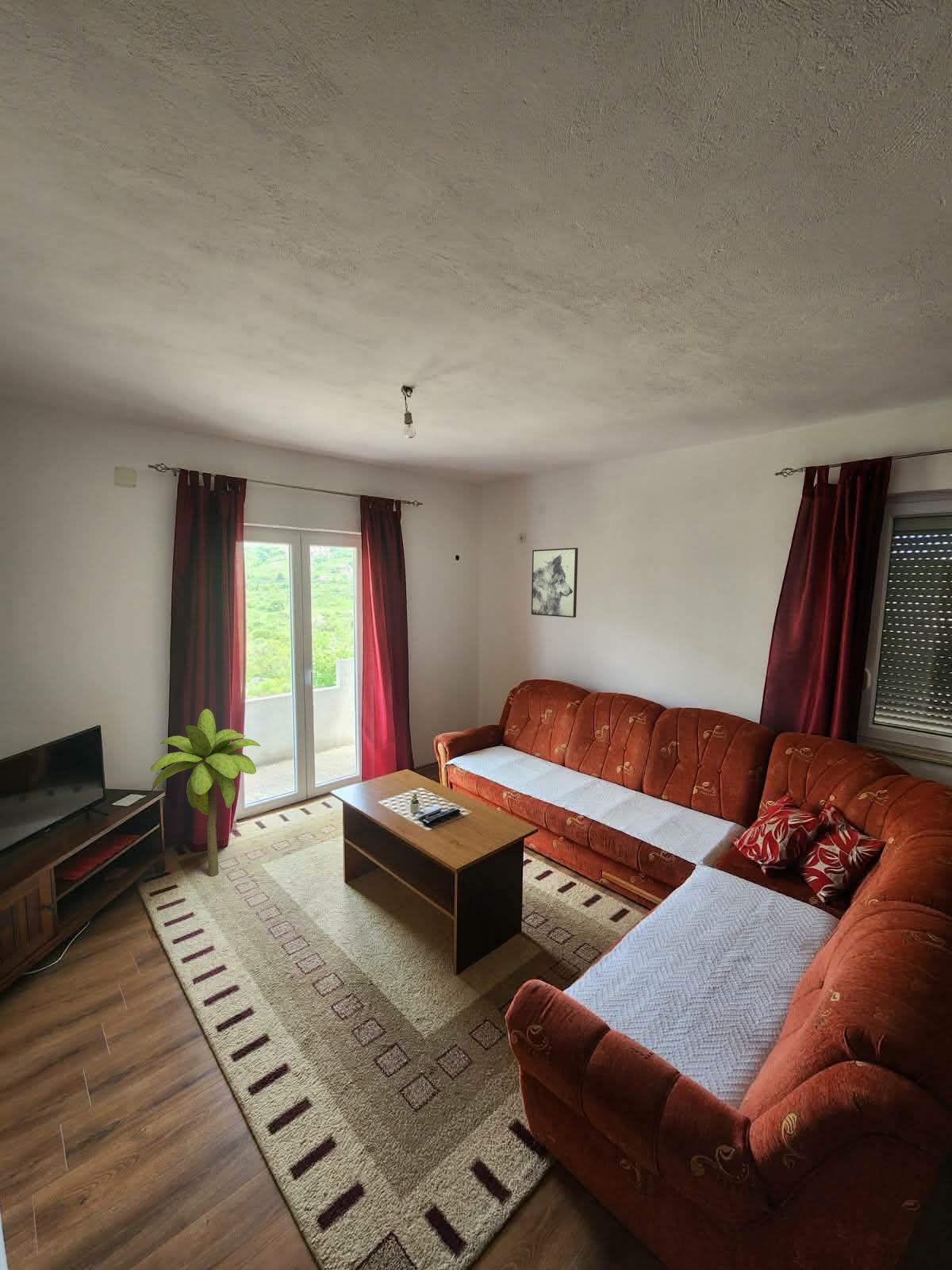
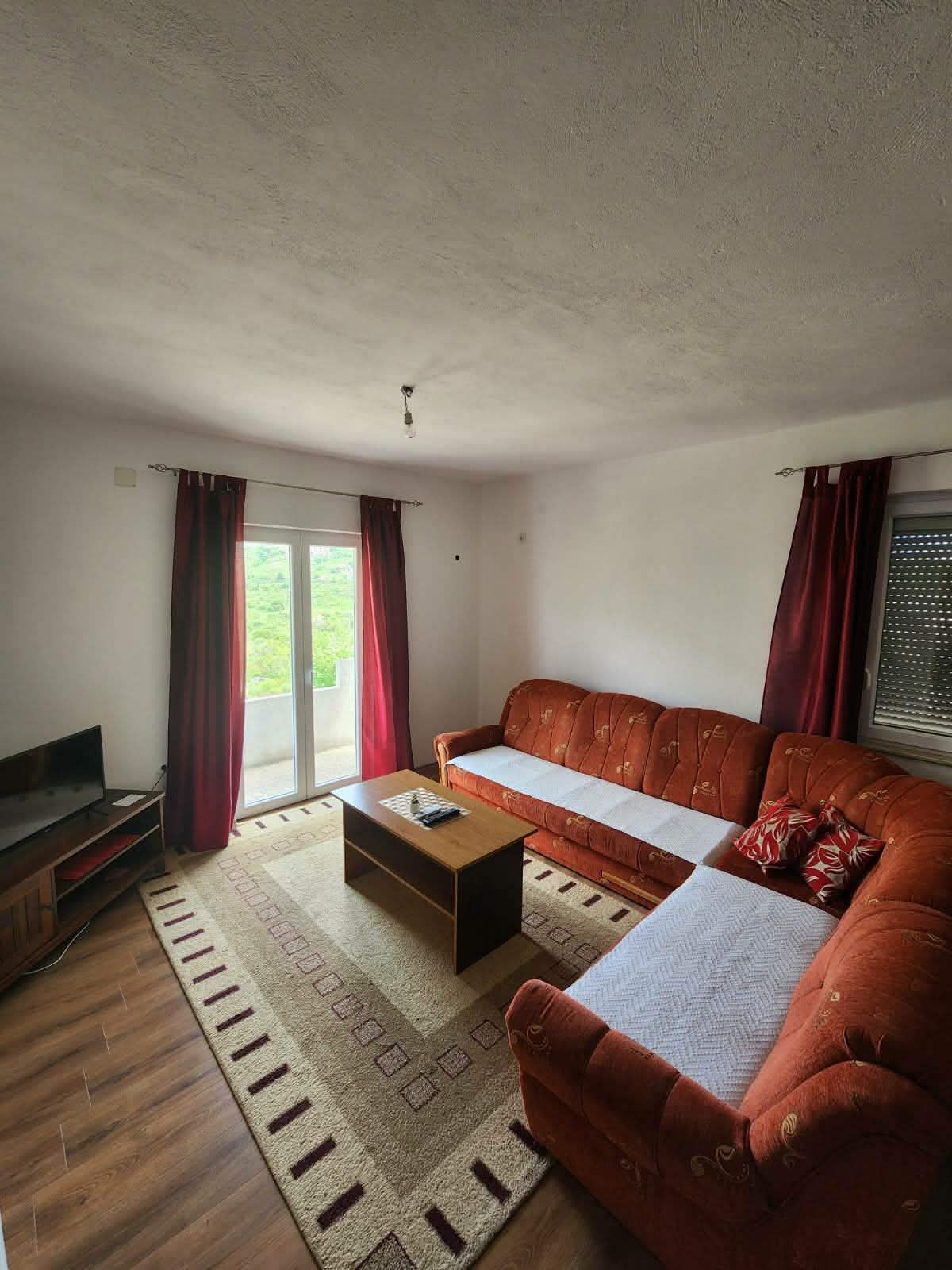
- palm tree (210, 793)
- wall art (553, 583)
